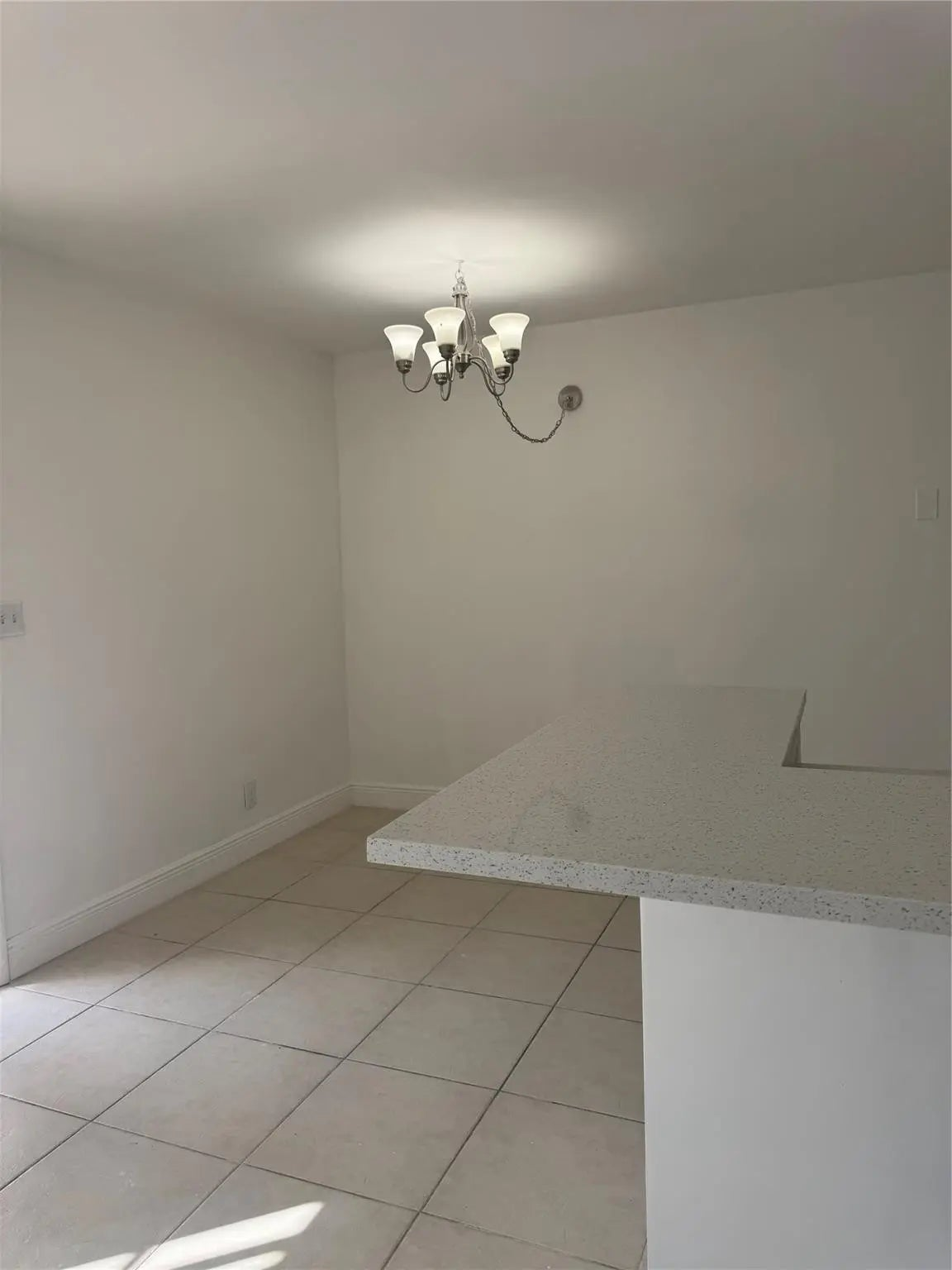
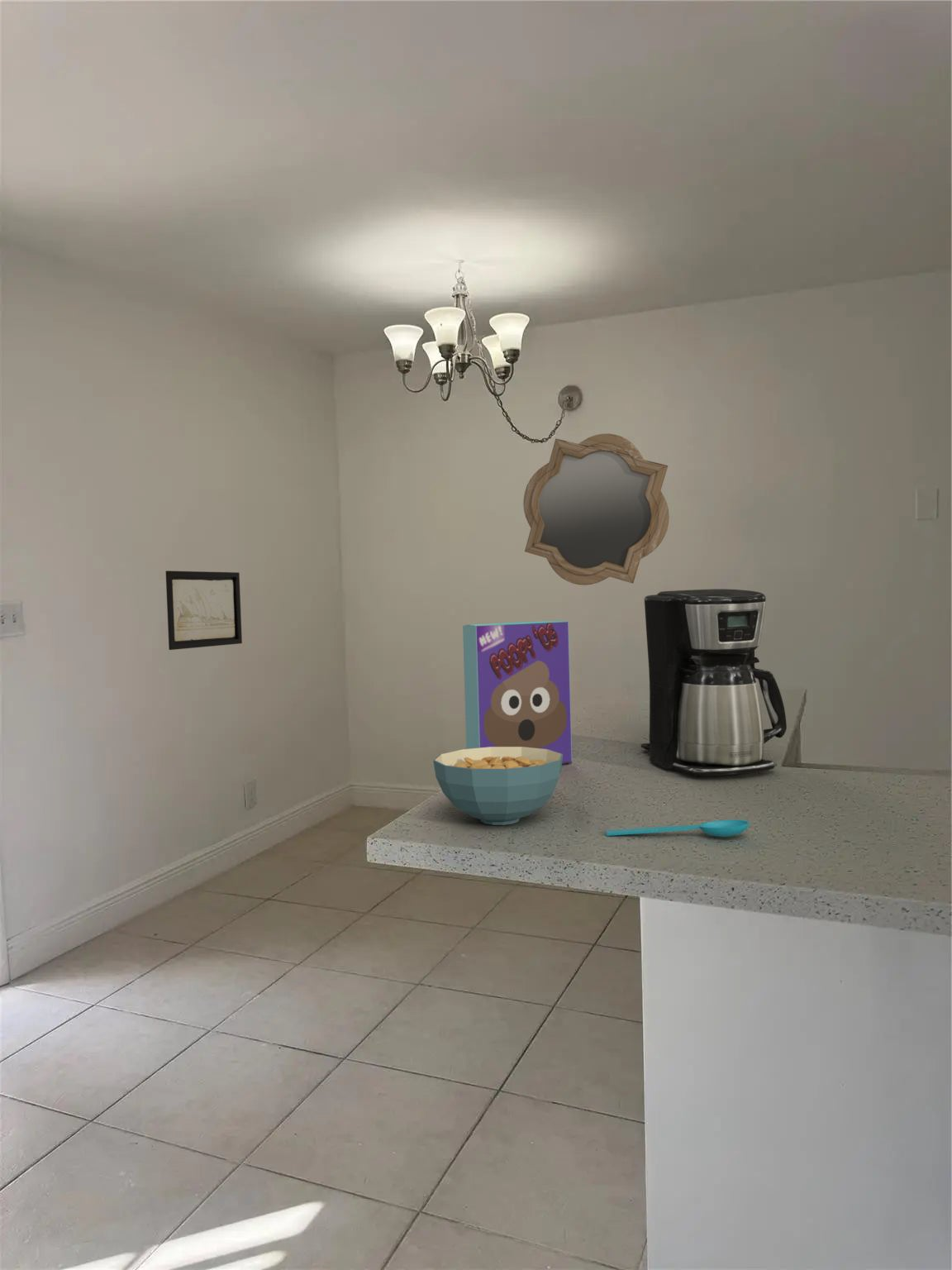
+ spoon (677, 828)
+ coffee maker (712, 676)
+ cereal box (518, 695)
+ wall art (206, 609)
+ mirror (593, 509)
+ cereal bowl (499, 788)
